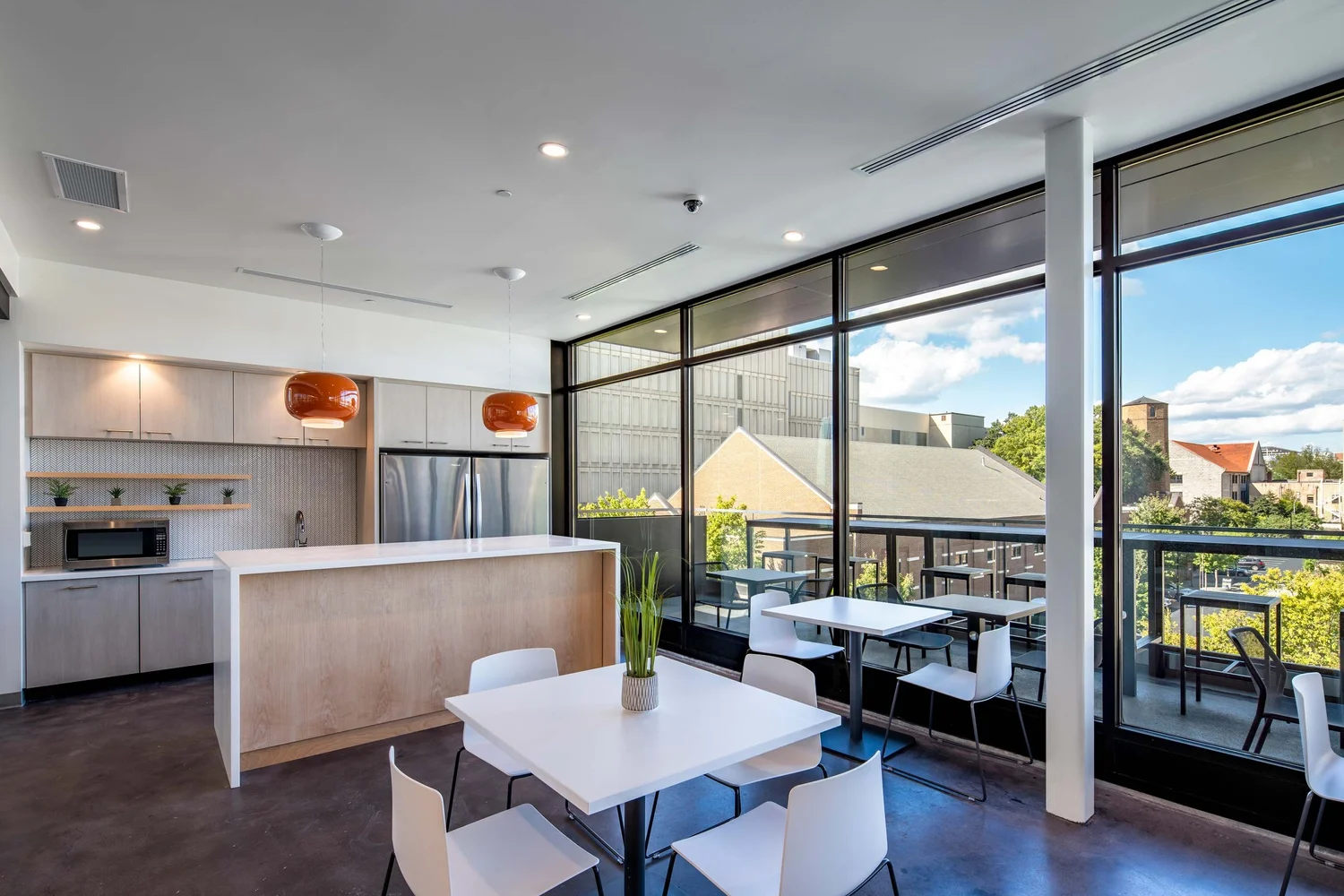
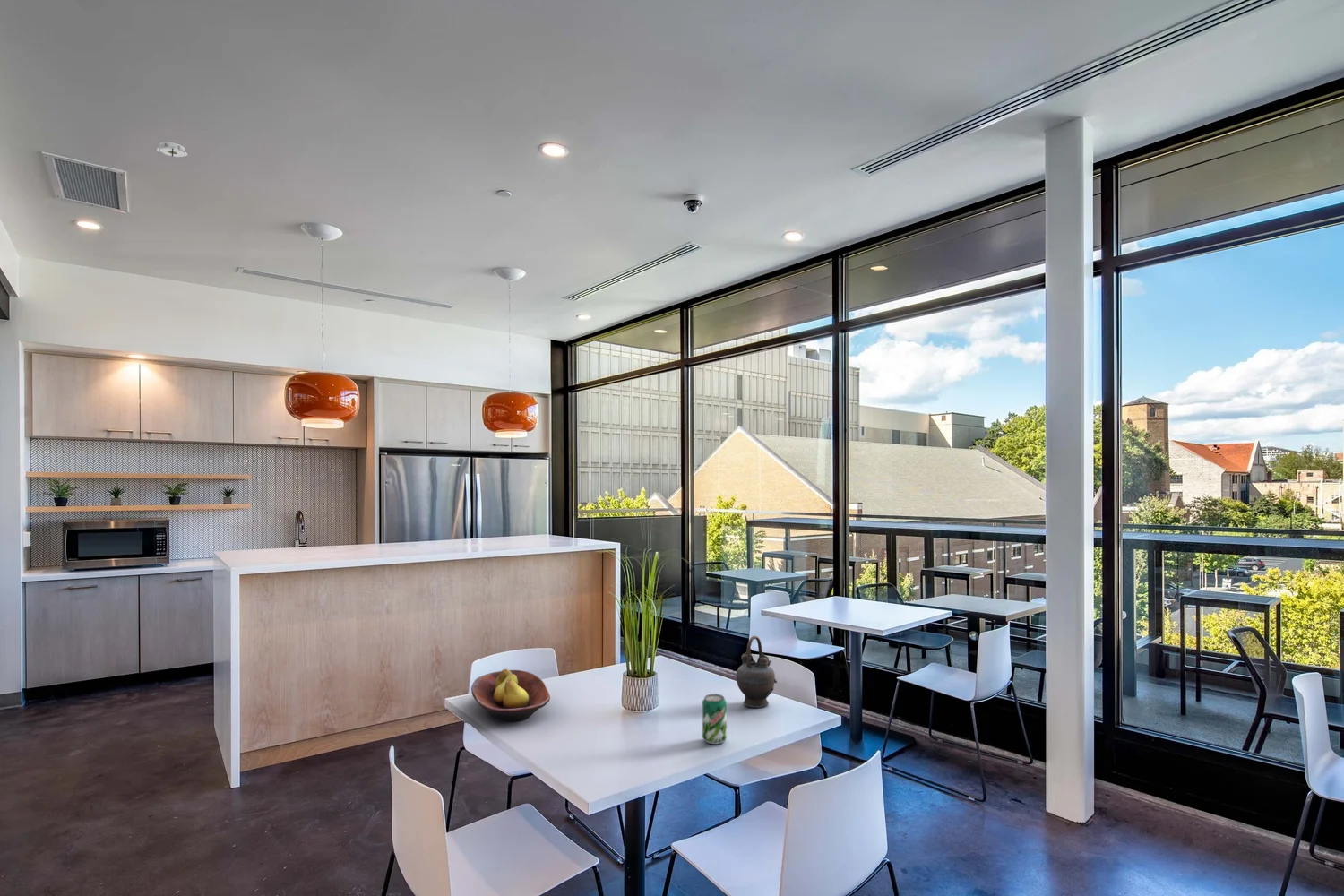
+ beverage can (714, 719)
+ smoke detector (171, 149)
+ fruit bowl (510, 691)
+ teapot (758, 669)
